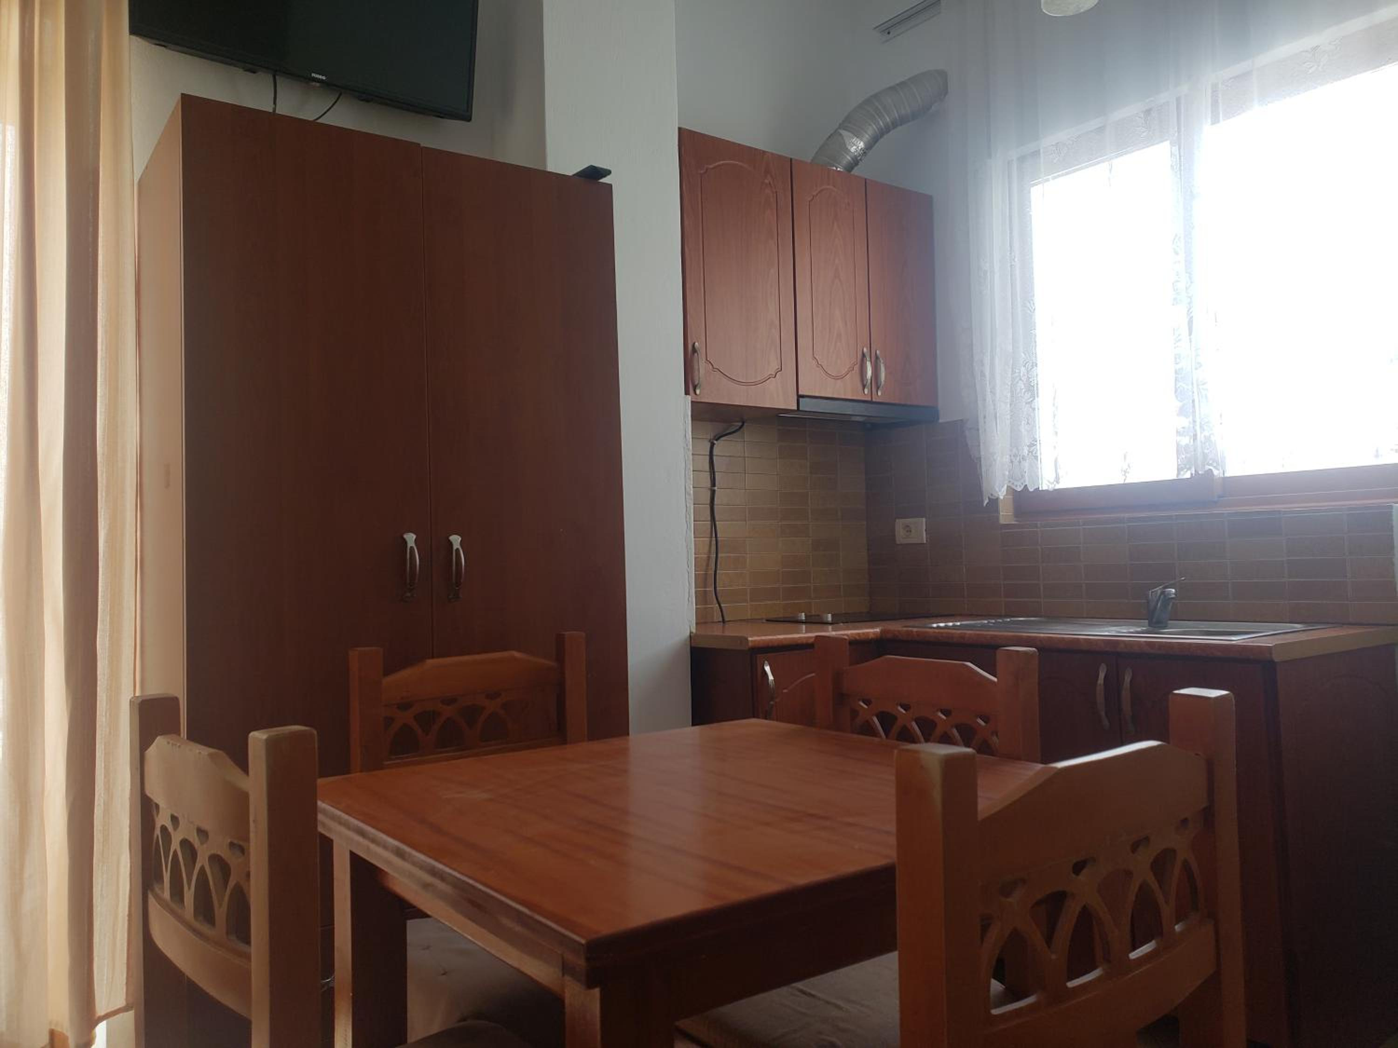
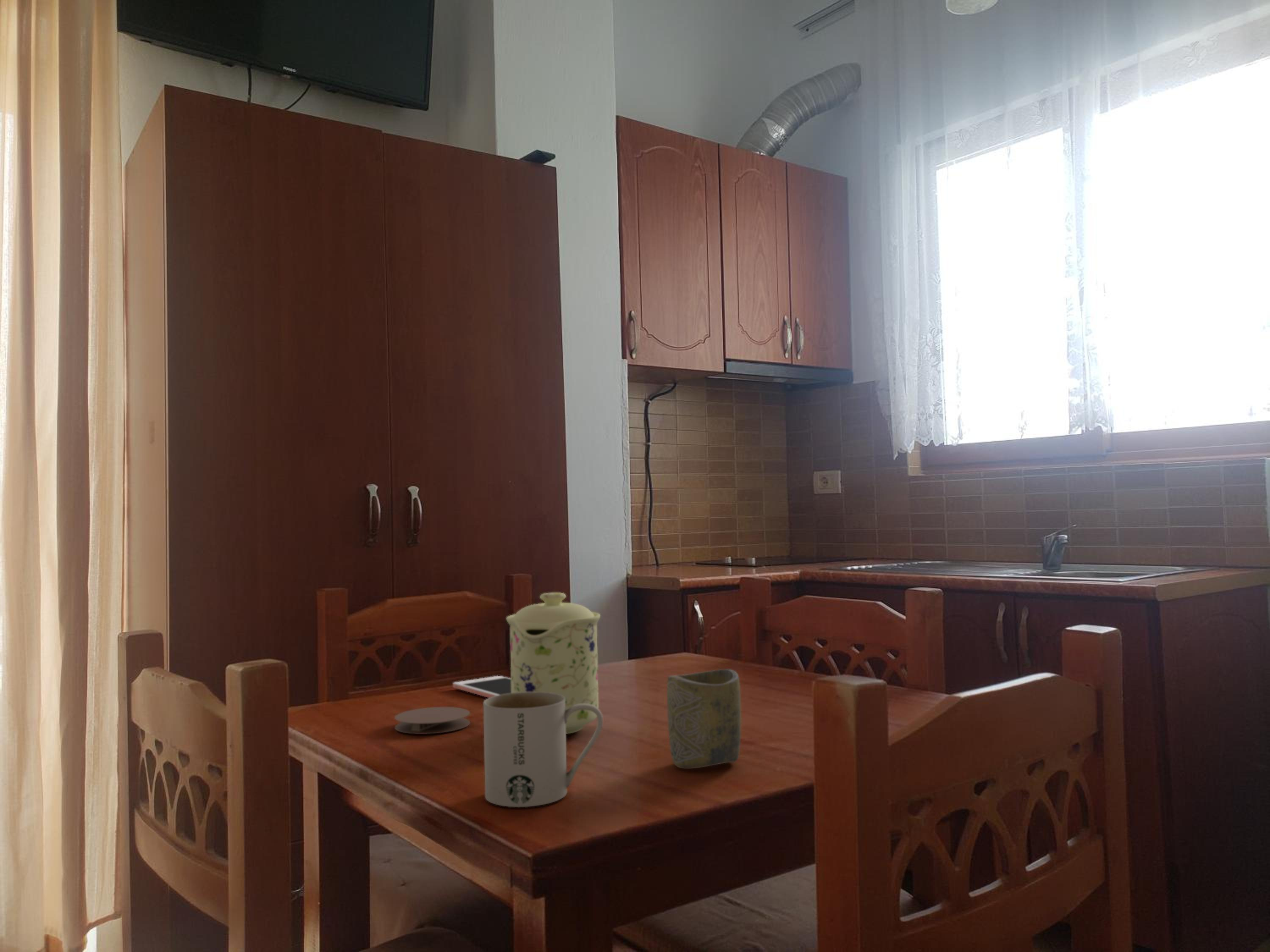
+ cell phone (504, 689)
+ cup (704, 718)
+ mug (544, 746)
+ coaster (433, 720)
+ mug (557, 660)
